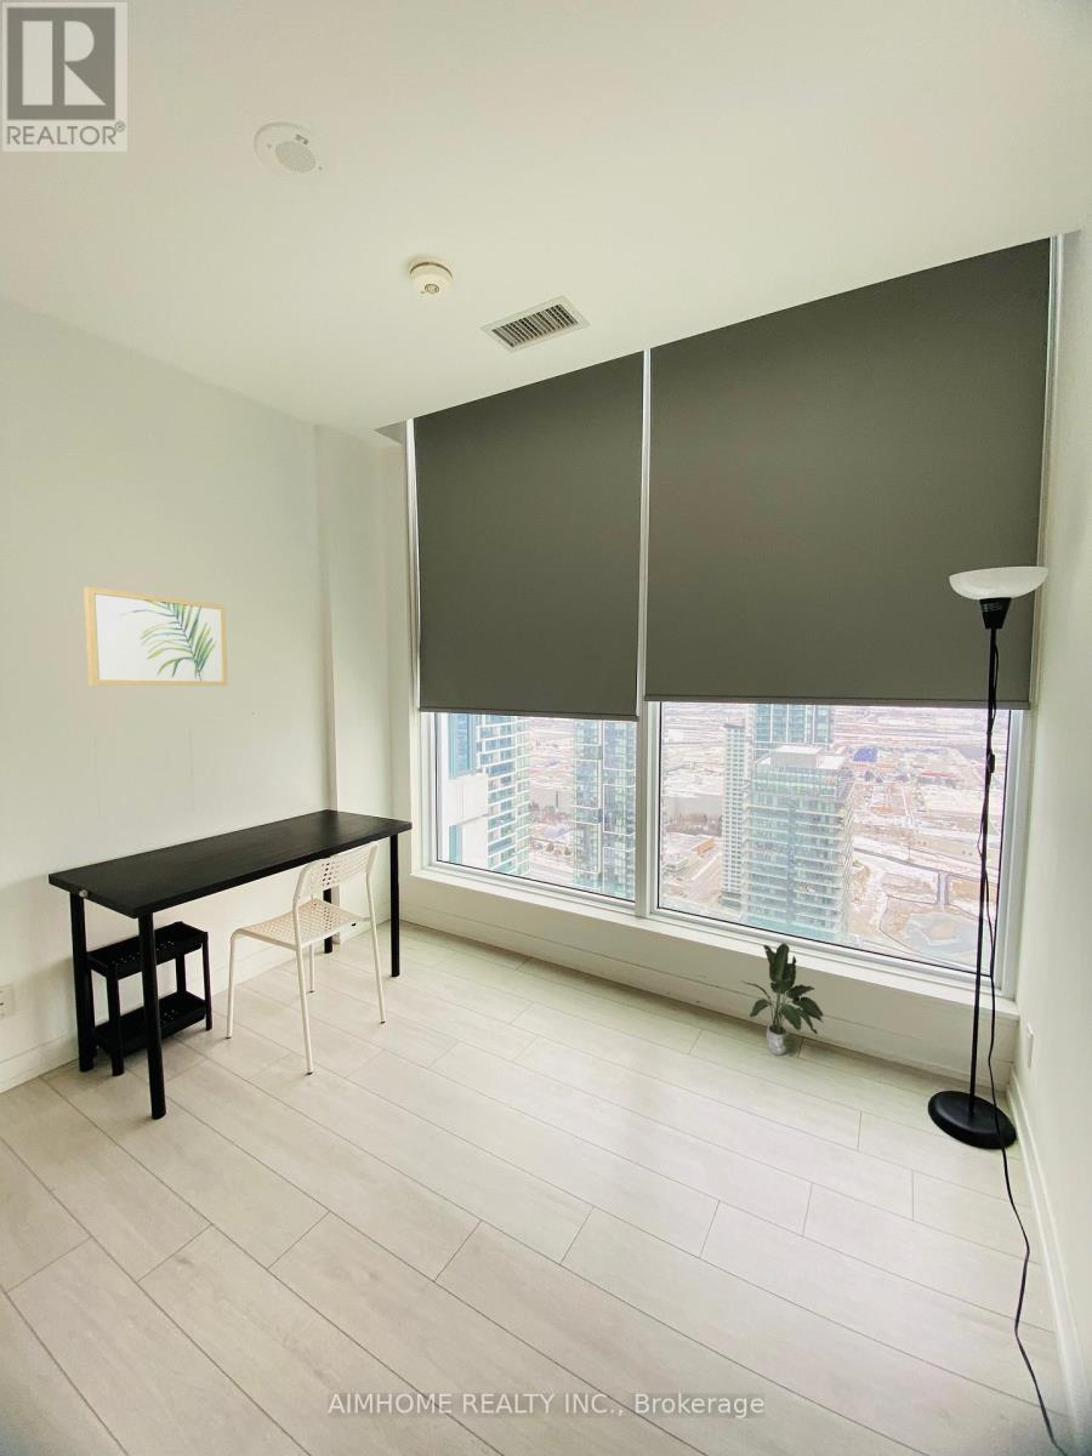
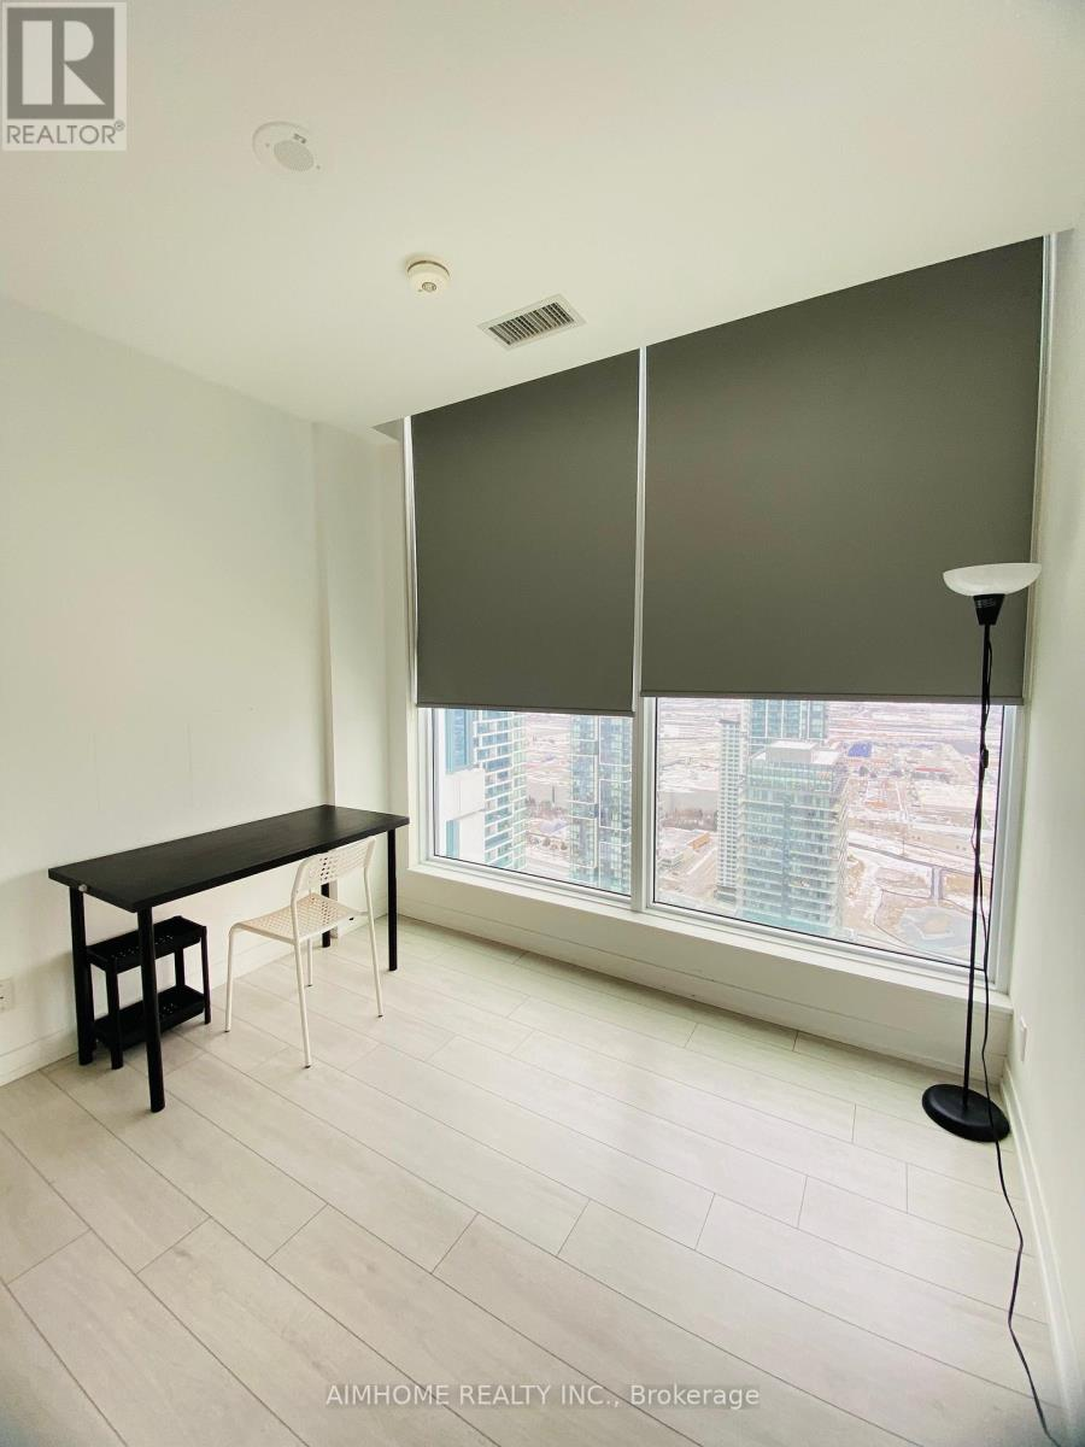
- potted plant (781, 1002)
- wall art (161, 641)
